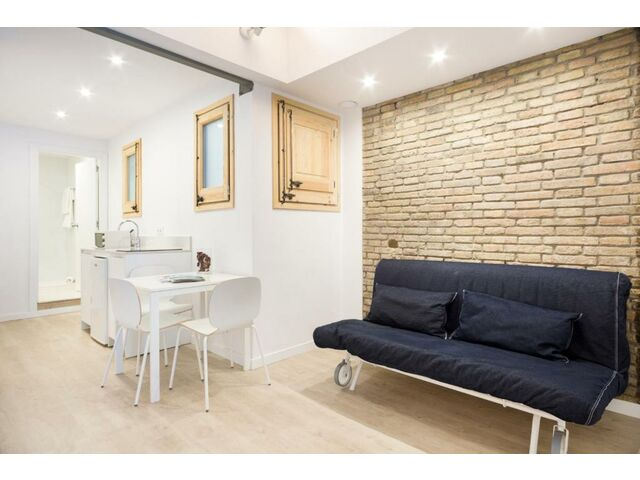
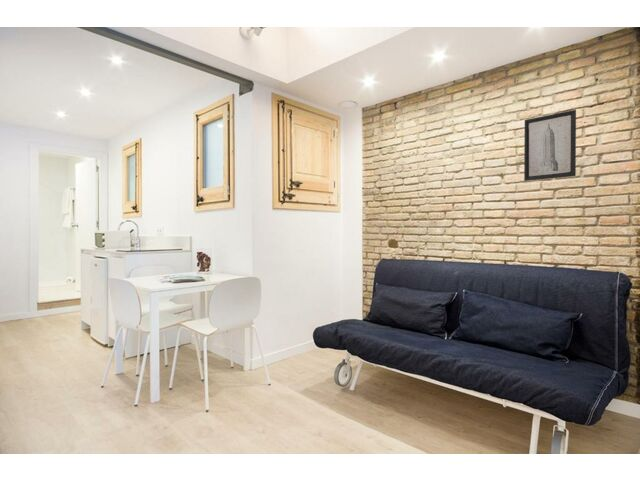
+ wall art (549, 146)
